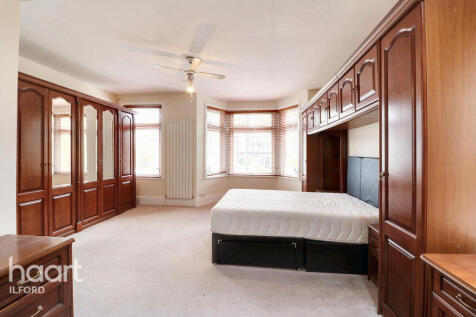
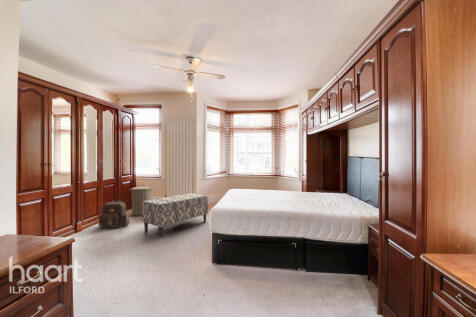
+ bench (177, 212)
+ laundry hamper (141, 198)
+ backpack (114, 213)
